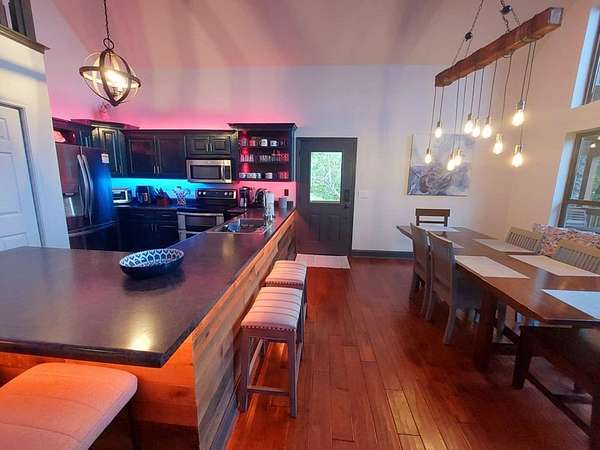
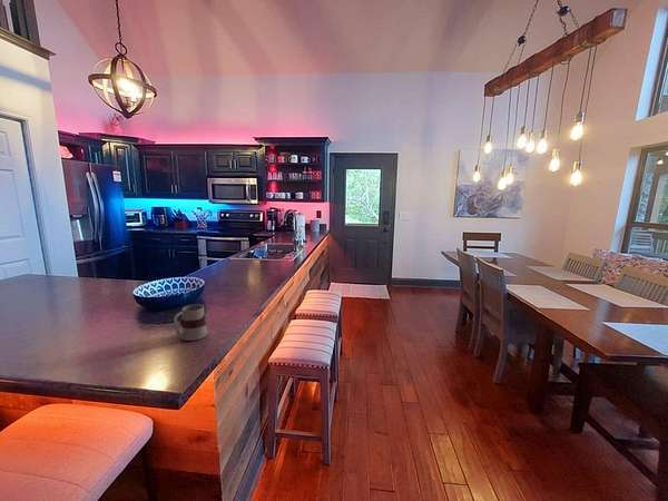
+ mug (189, 322)
